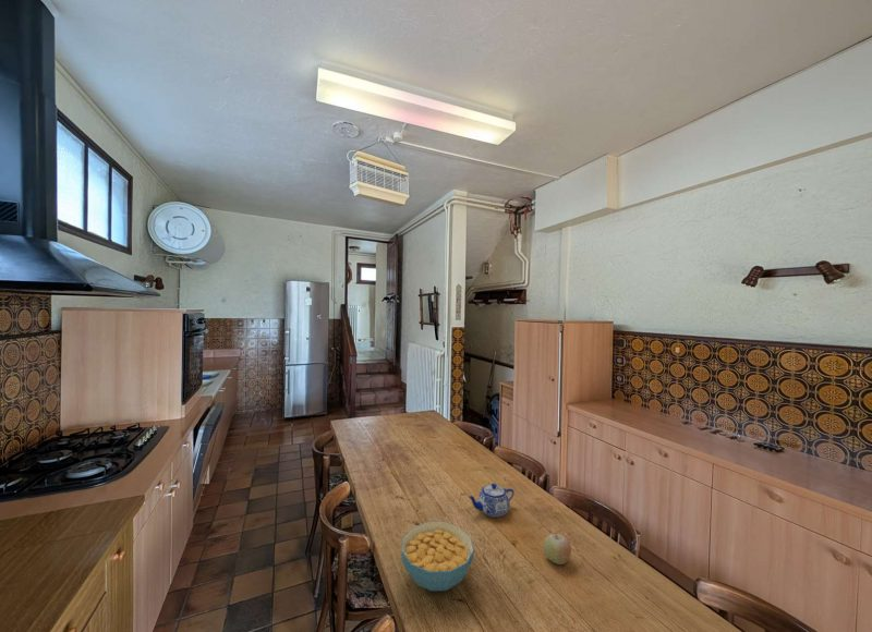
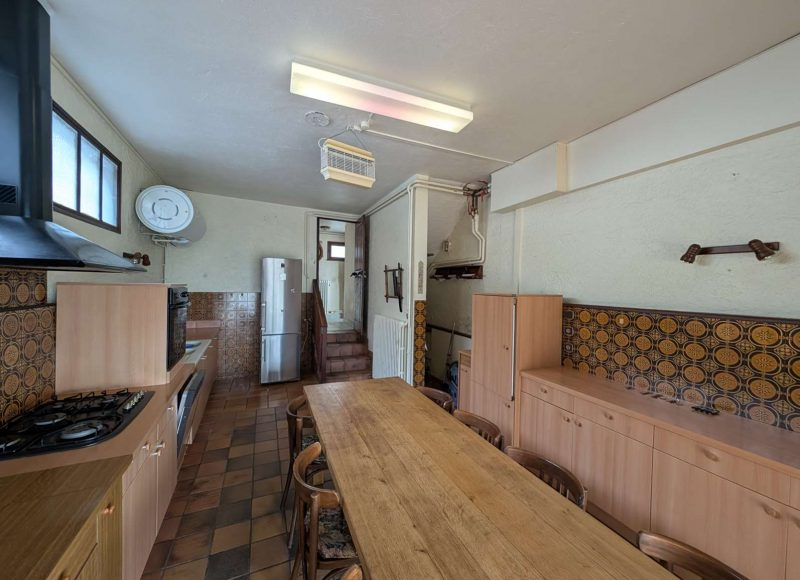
- cereal bowl (436, 561)
- fruit (557, 546)
- teapot (491, 498)
